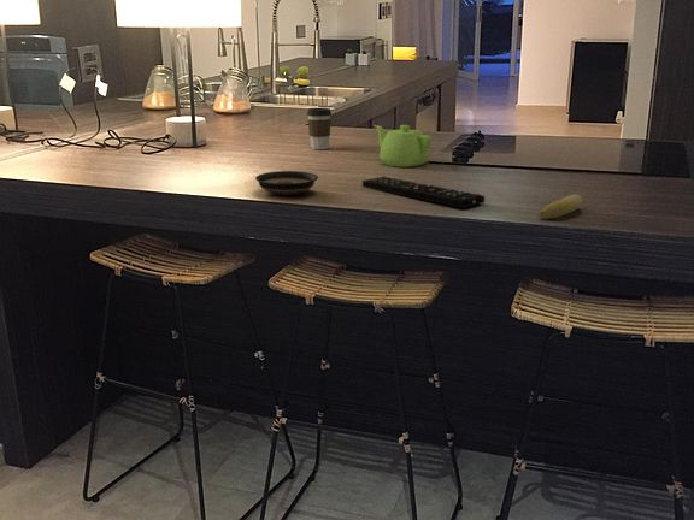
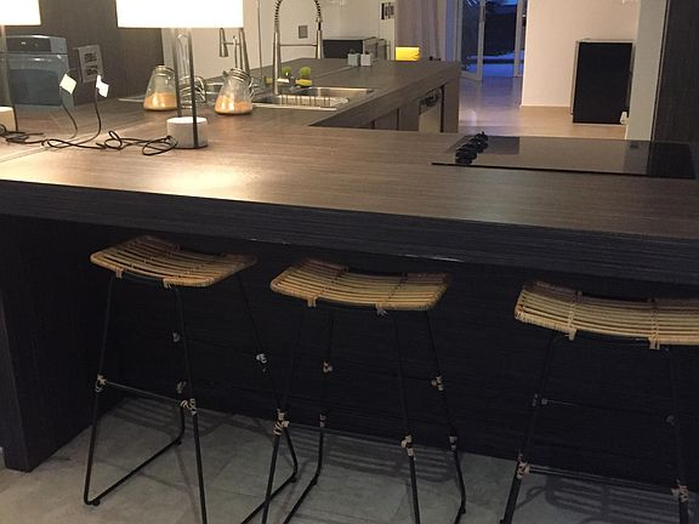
- remote control (420, 190)
- saucer (287, 184)
- teapot (401, 143)
- fruit (560, 203)
- coffee cup (319, 128)
